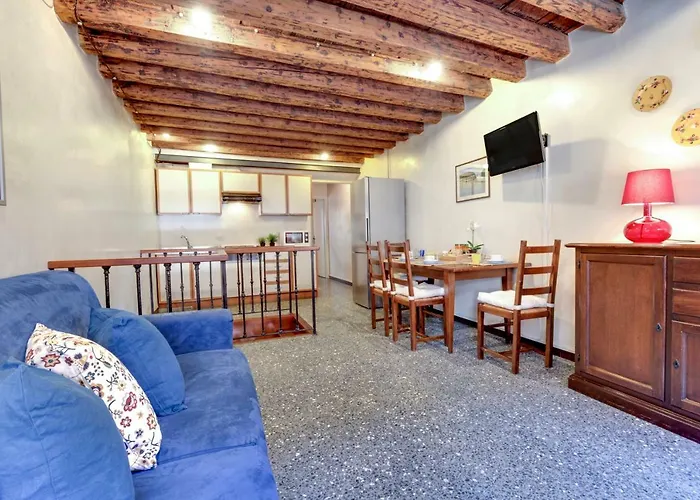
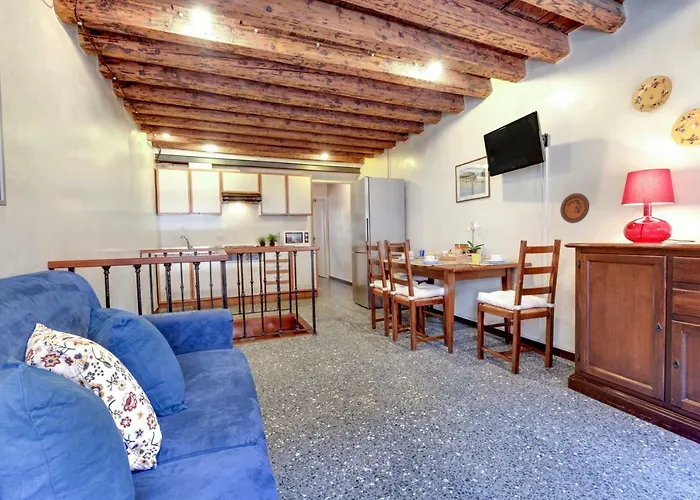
+ decorative plate (574, 208)
